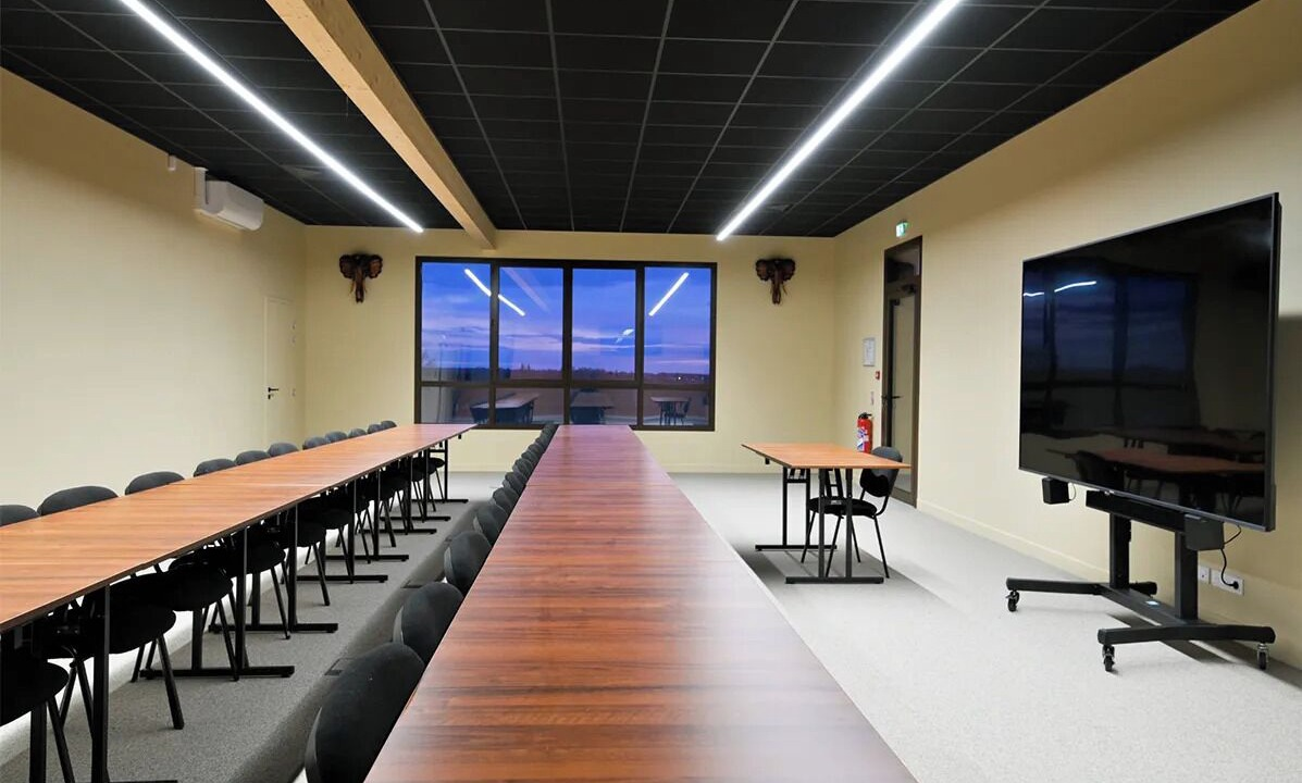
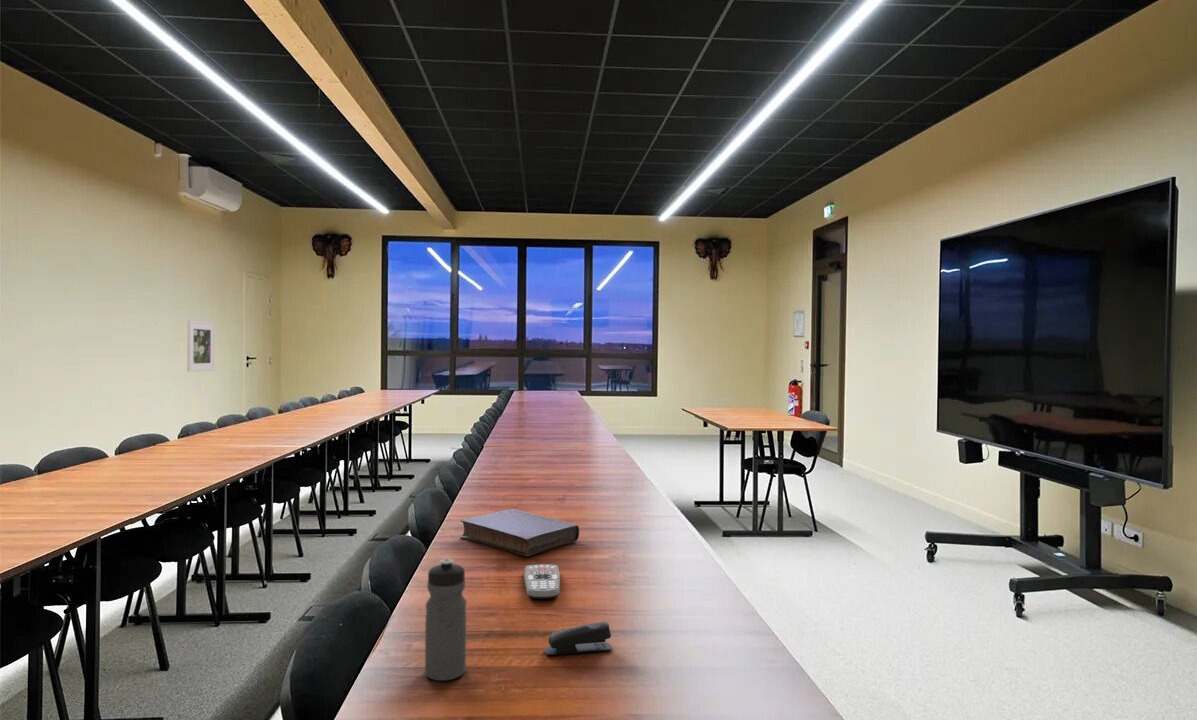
+ book (519, 529)
+ water bottle (446, 616)
+ stapler (578, 637)
+ remote control (542, 581)
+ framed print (201, 346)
